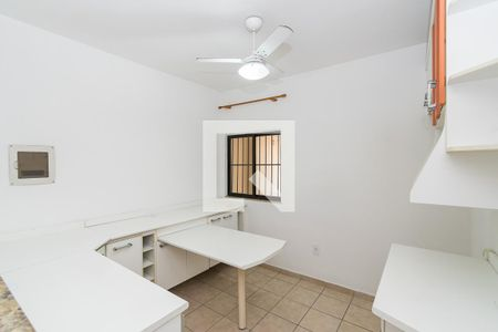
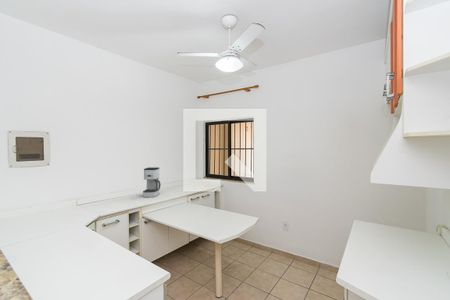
+ coffee maker (152, 181)
